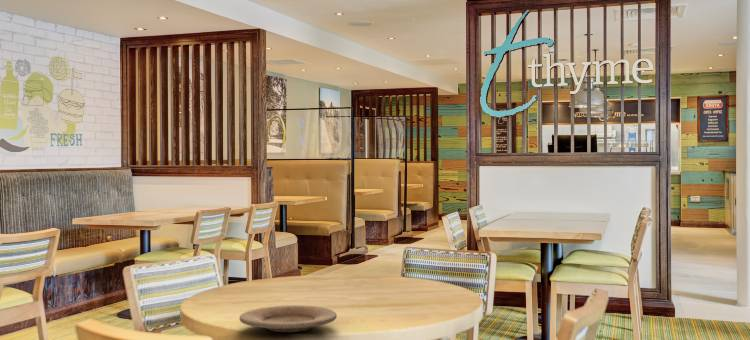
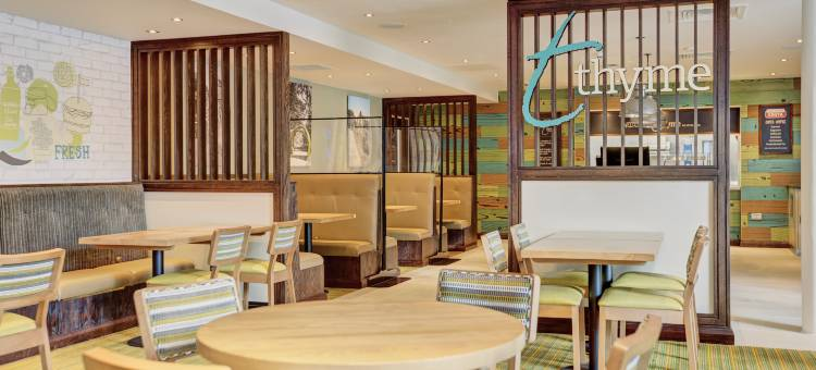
- plate (288, 320)
